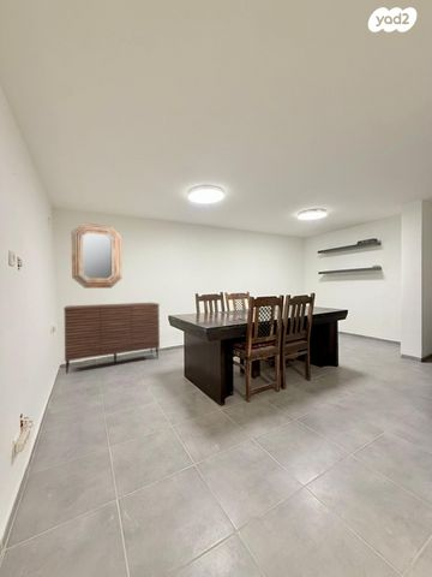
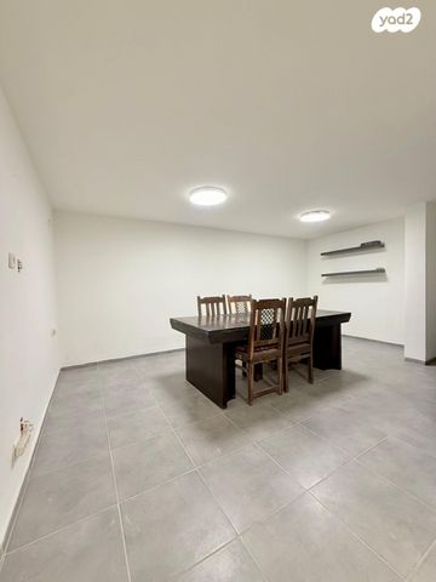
- home mirror (97, 256)
- sideboard (114, 333)
